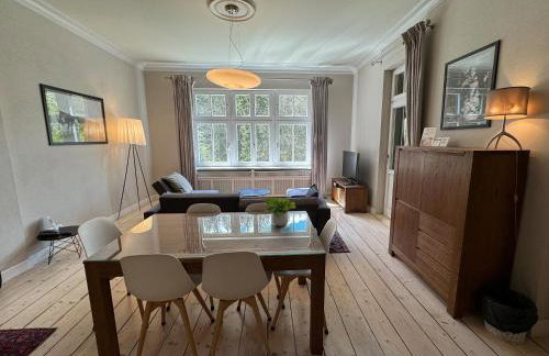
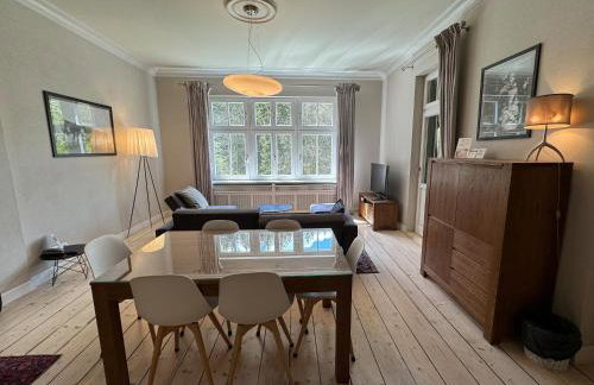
- potted plant (278, 210)
